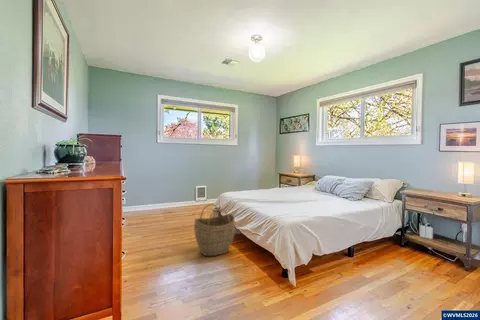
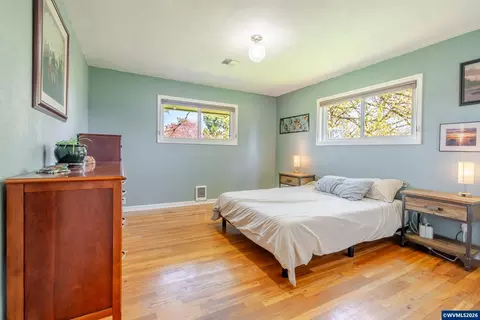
- woven basket (214, 228)
